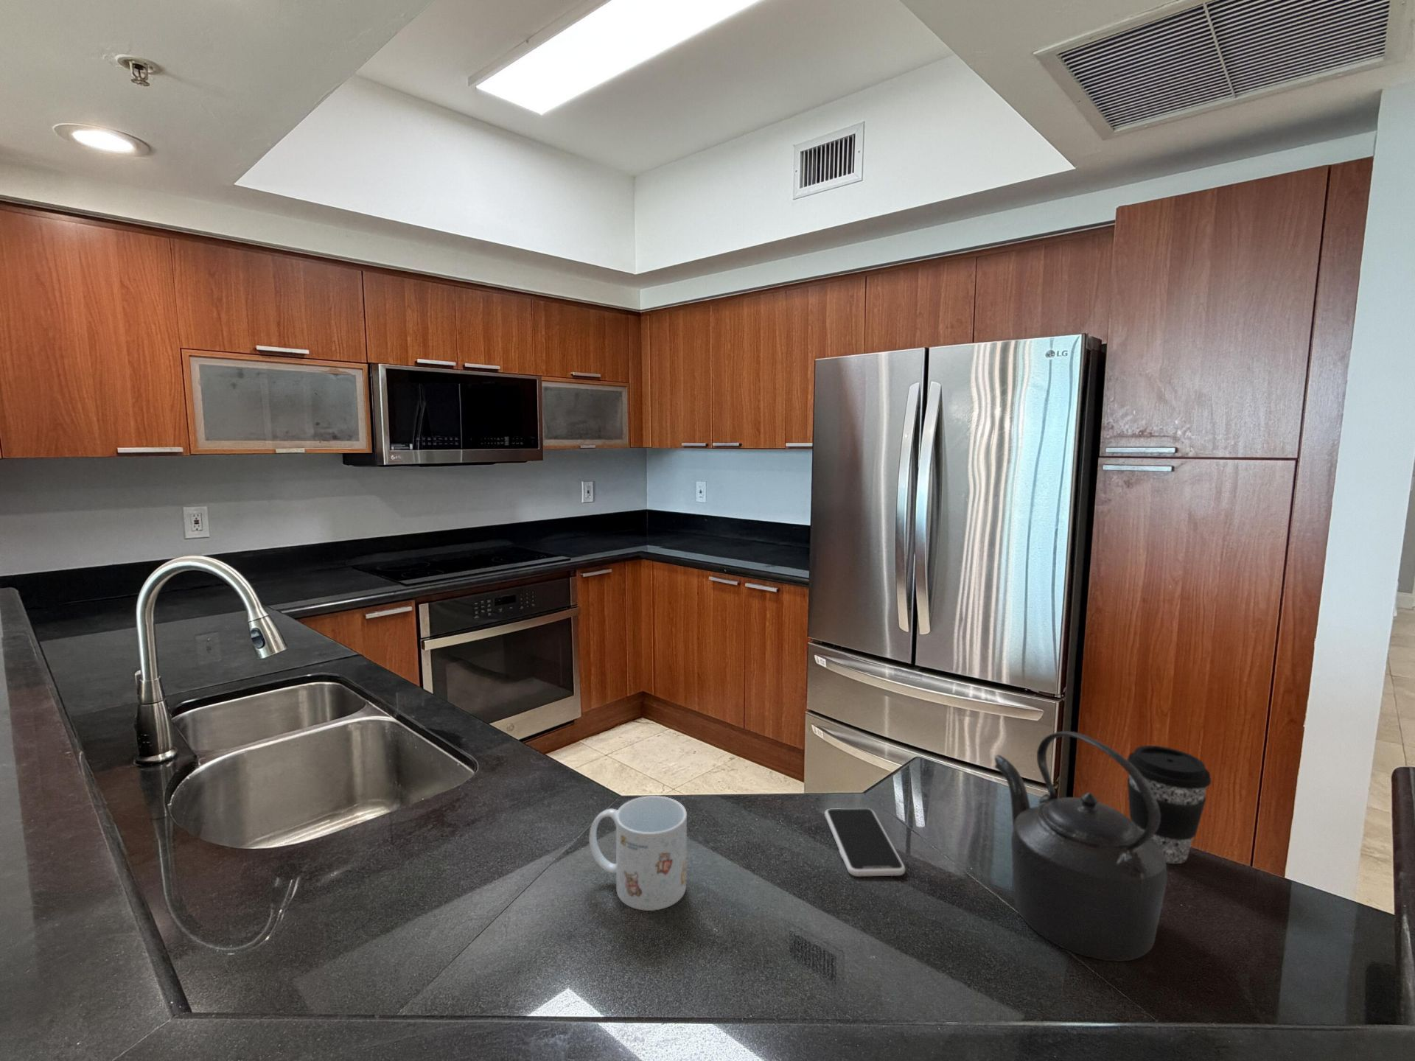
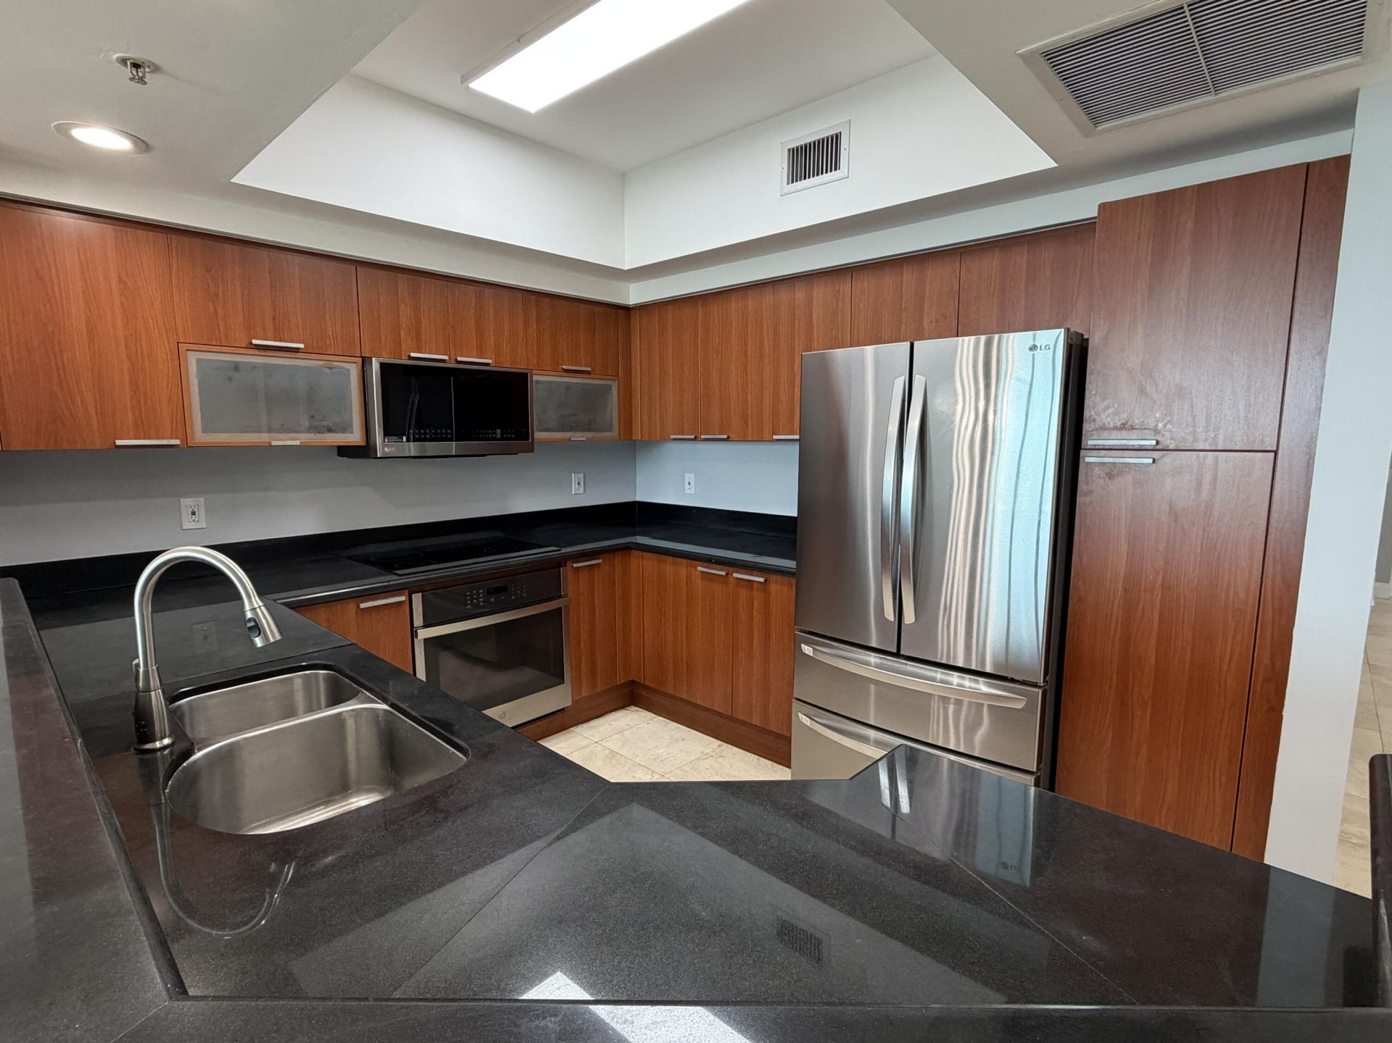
- coffee cup (1163, 805)
- mug (636, 847)
- smartphone (861, 839)
- kettle (1061, 812)
